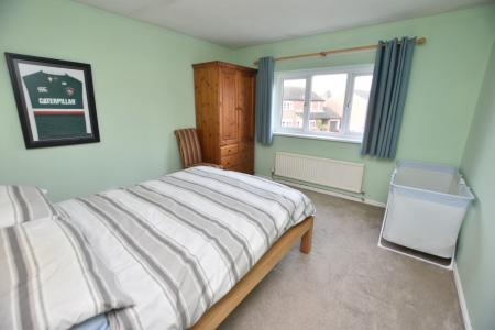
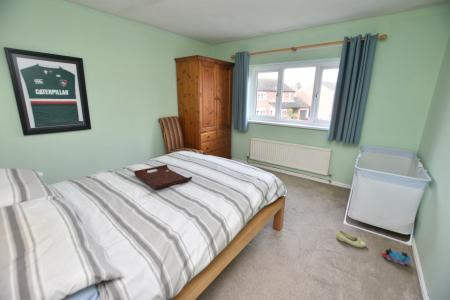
+ shoe (351, 238)
+ toy train (395, 255)
+ serving tray (162, 176)
